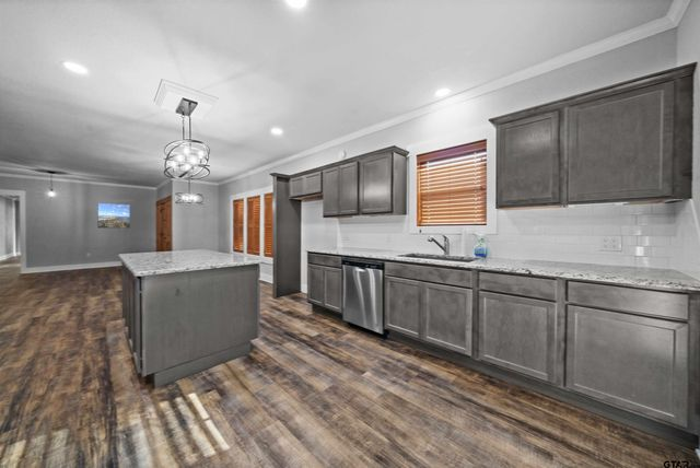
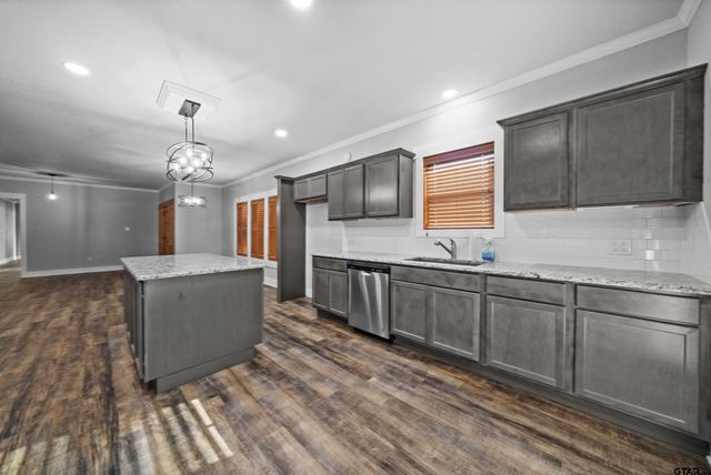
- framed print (114, 215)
